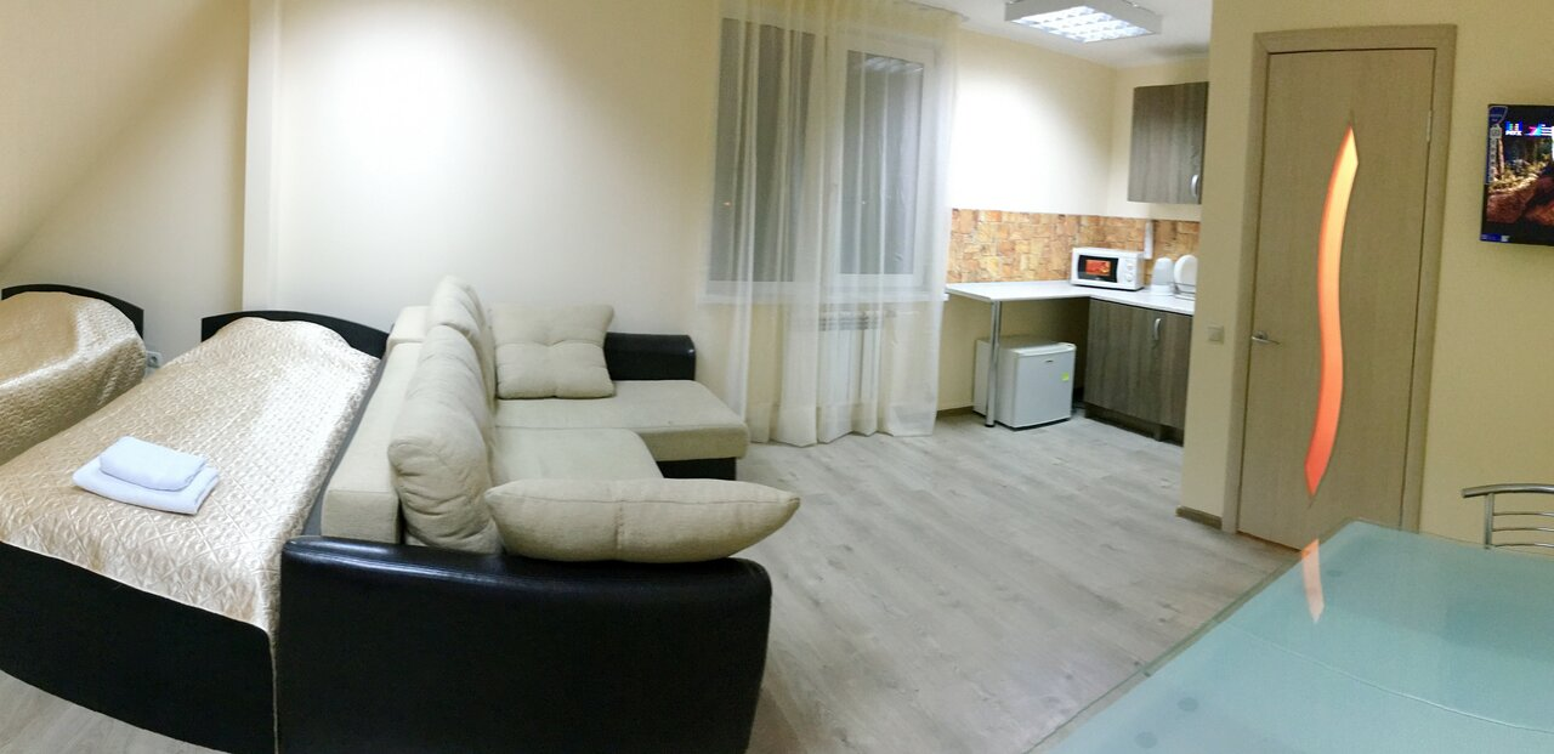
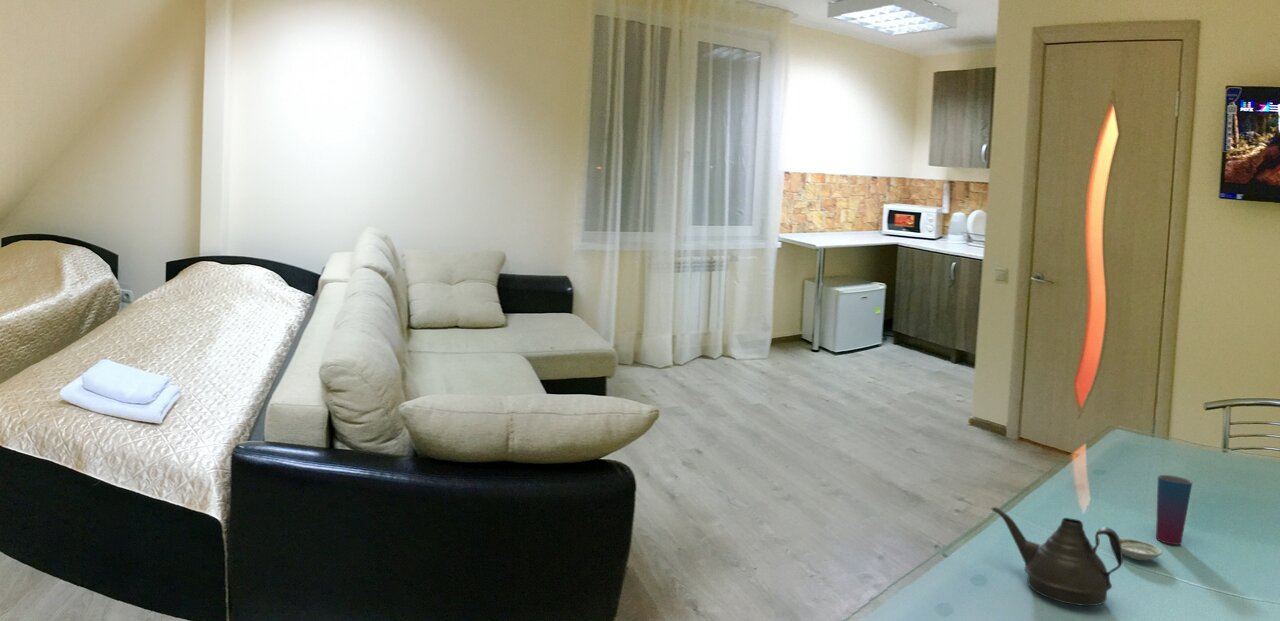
+ teapot (1053, 551)
+ saucer (1136, 550)
+ cup (1171, 509)
